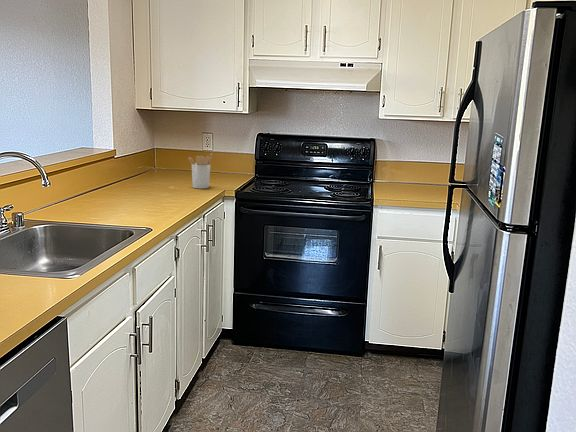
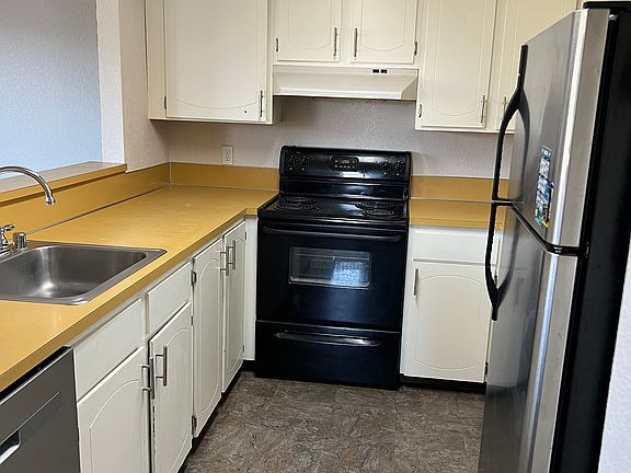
- utensil holder (201, 170)
